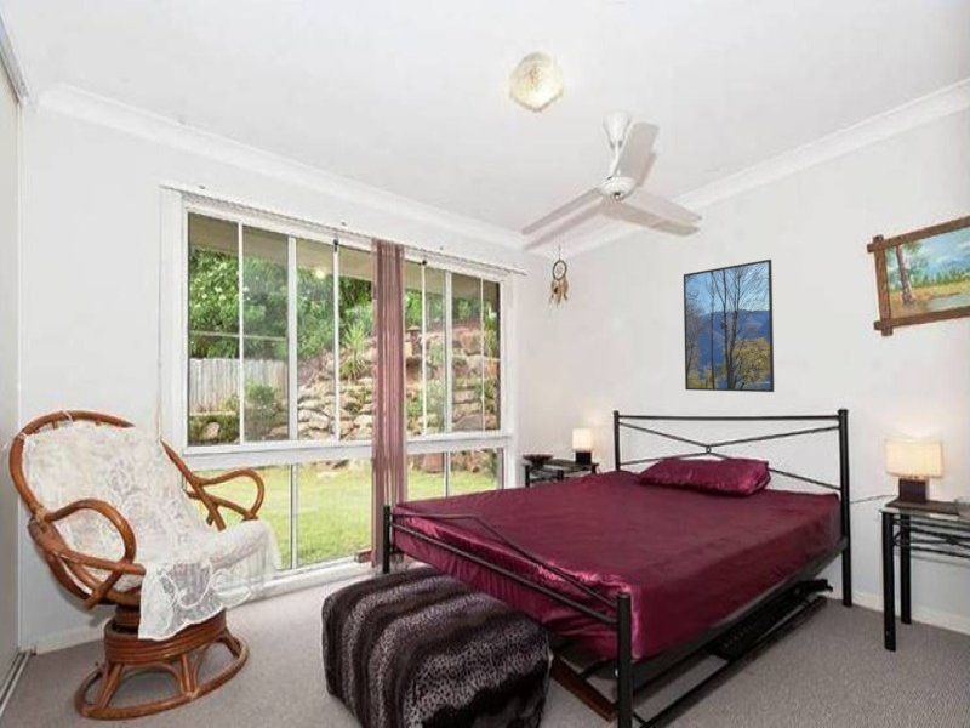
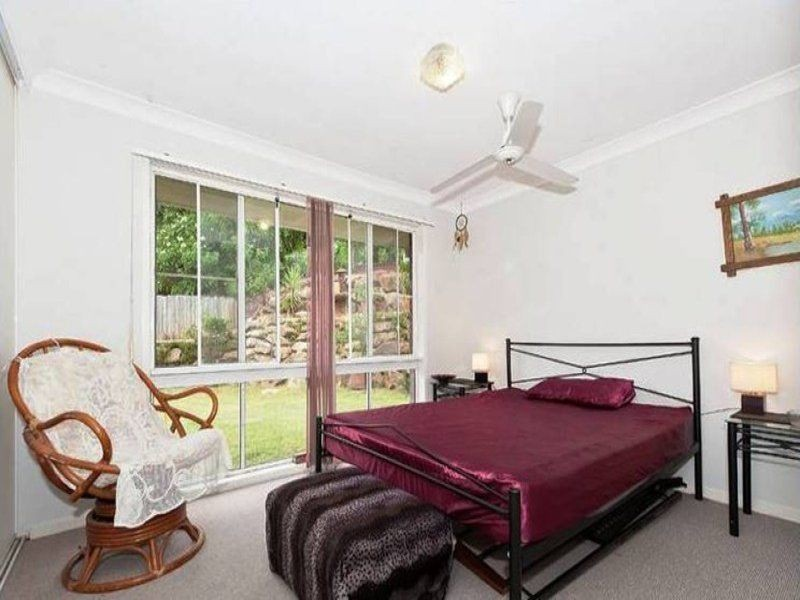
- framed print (725, 329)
